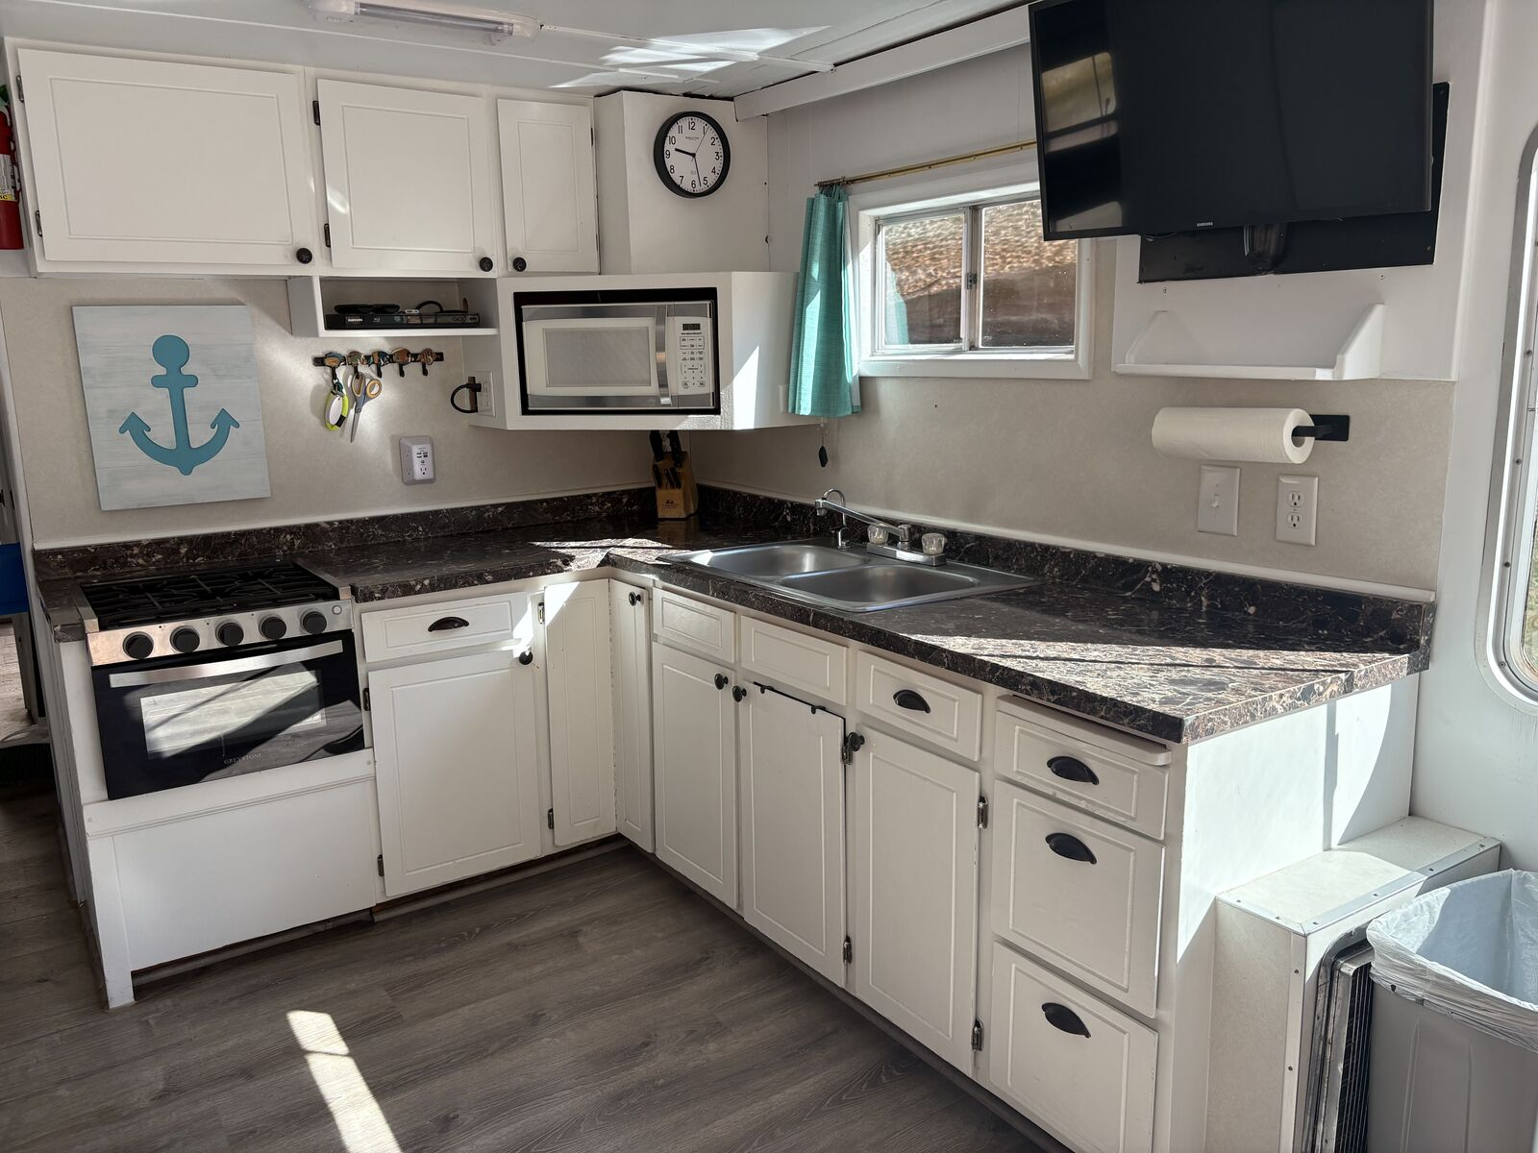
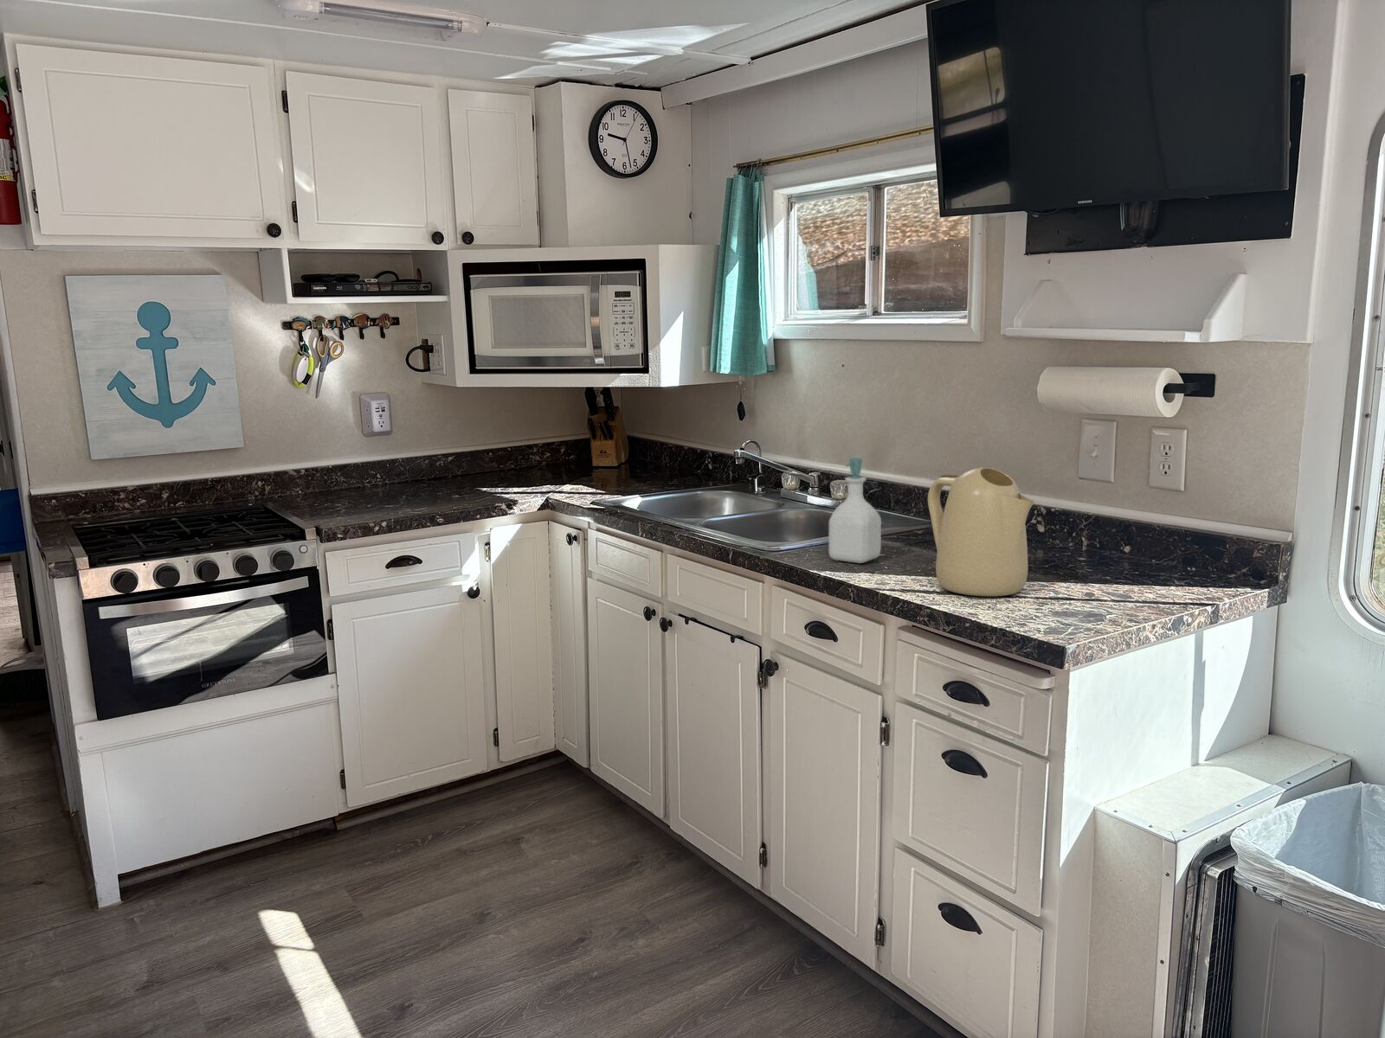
+ kettle (977, 528)
+ soap bottle (855, 508)
